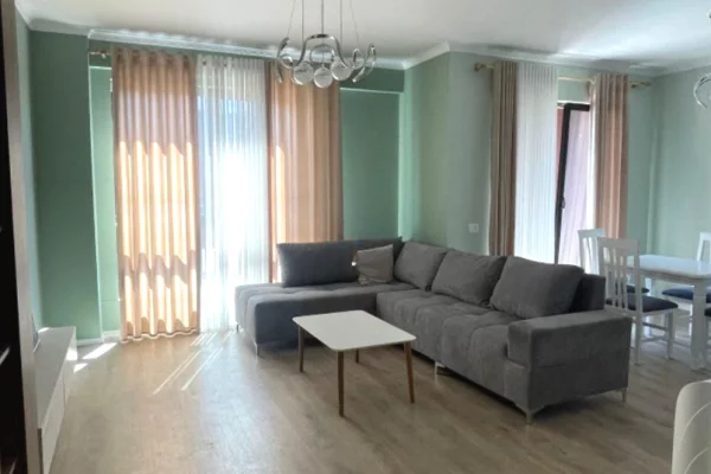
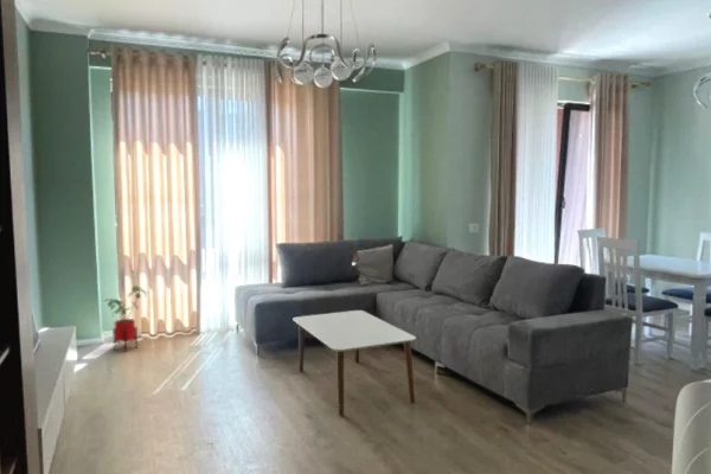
+ house plant (127, 316)
